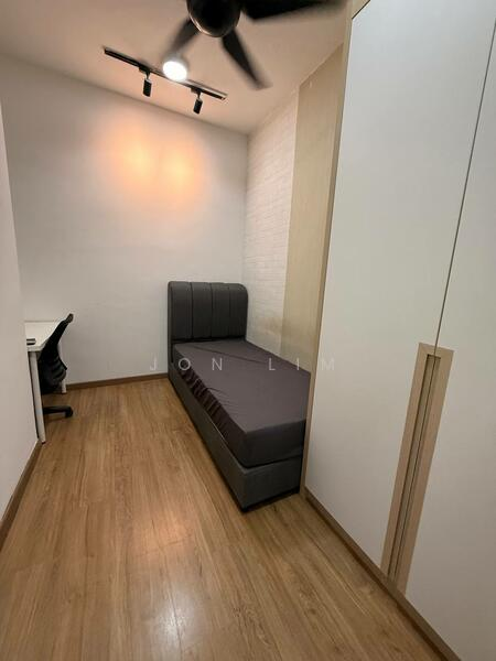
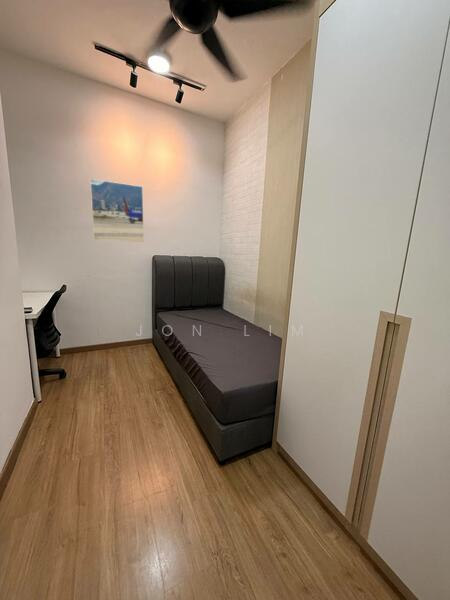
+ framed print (118, 212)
